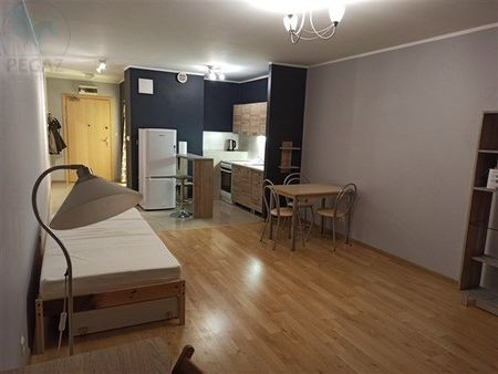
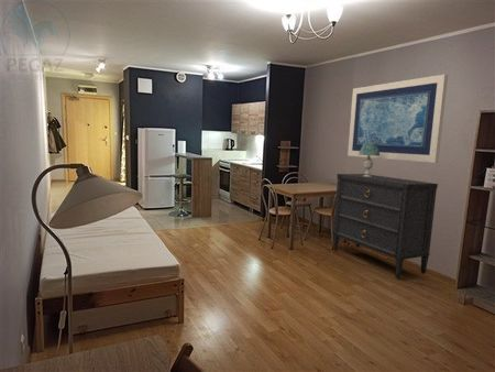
+ wall art (389, 121)
+ dresser (378, 220)
+ table lamp (369, 160)
